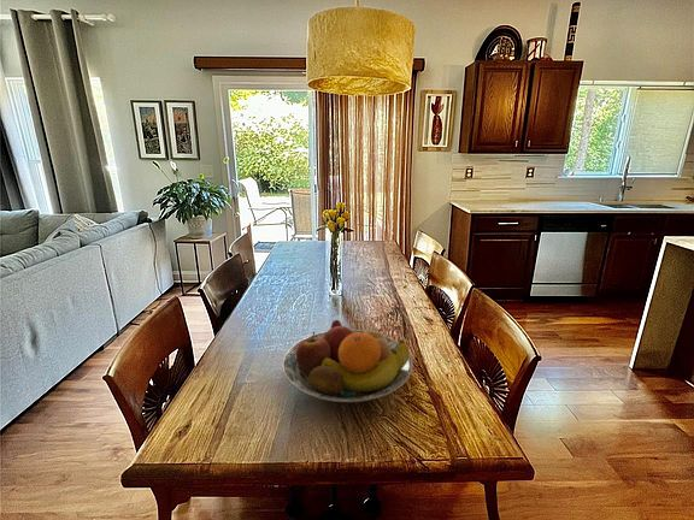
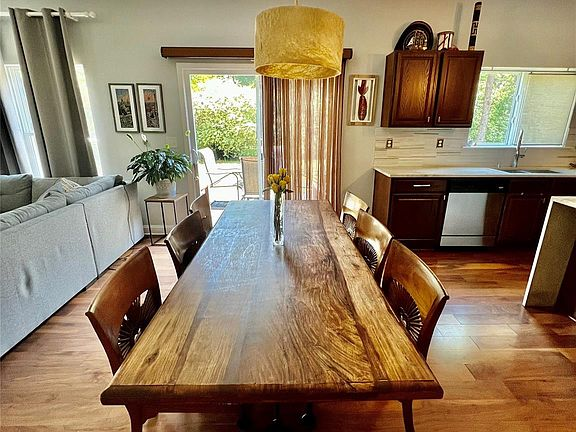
- fruit bowl (347, 354)
